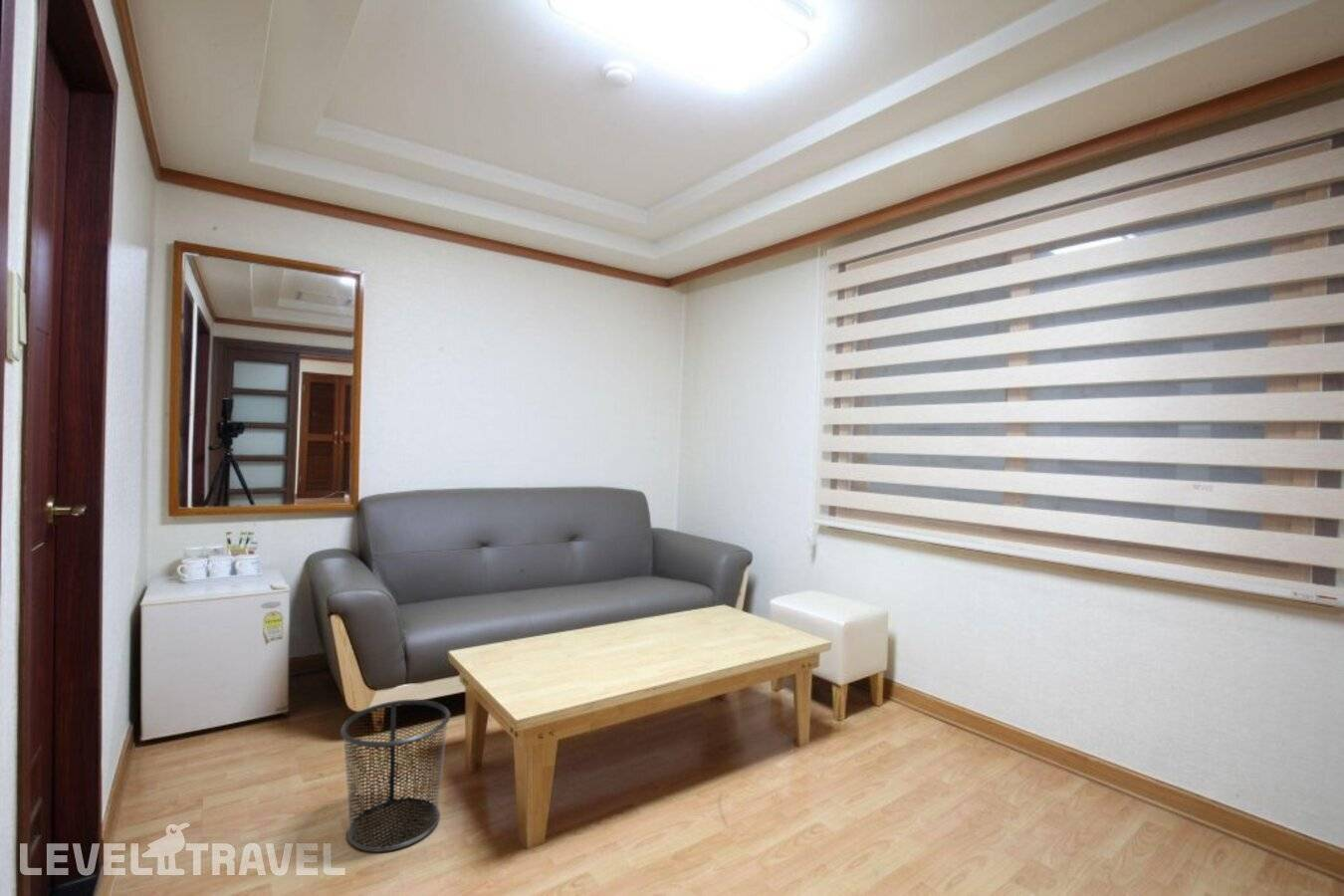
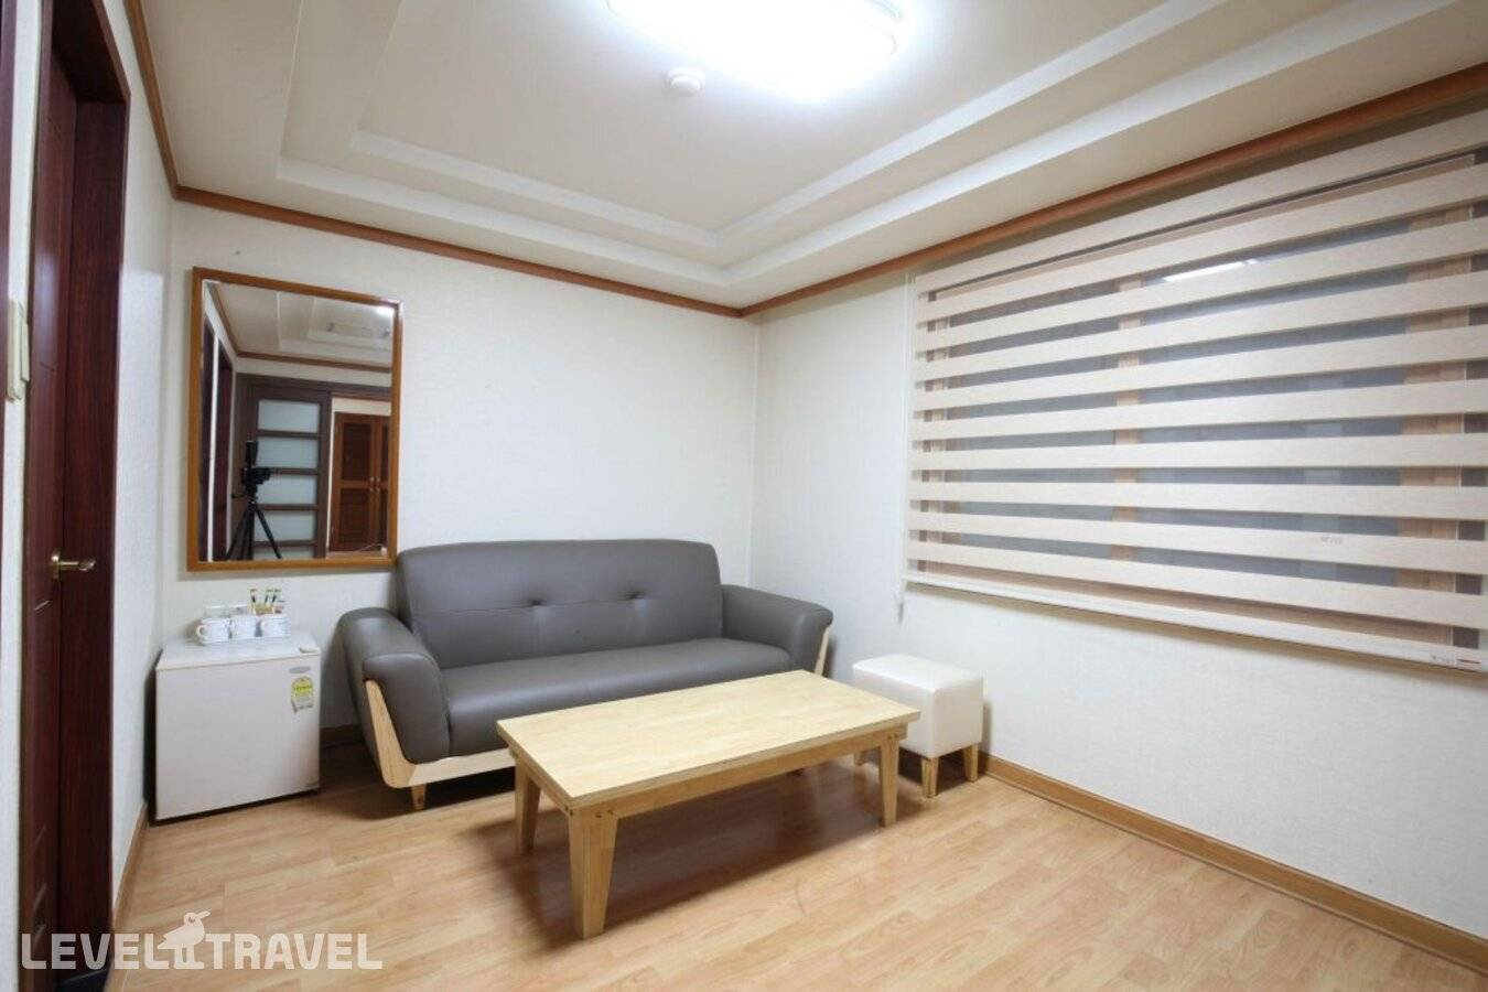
- waste bin (395, 772)
